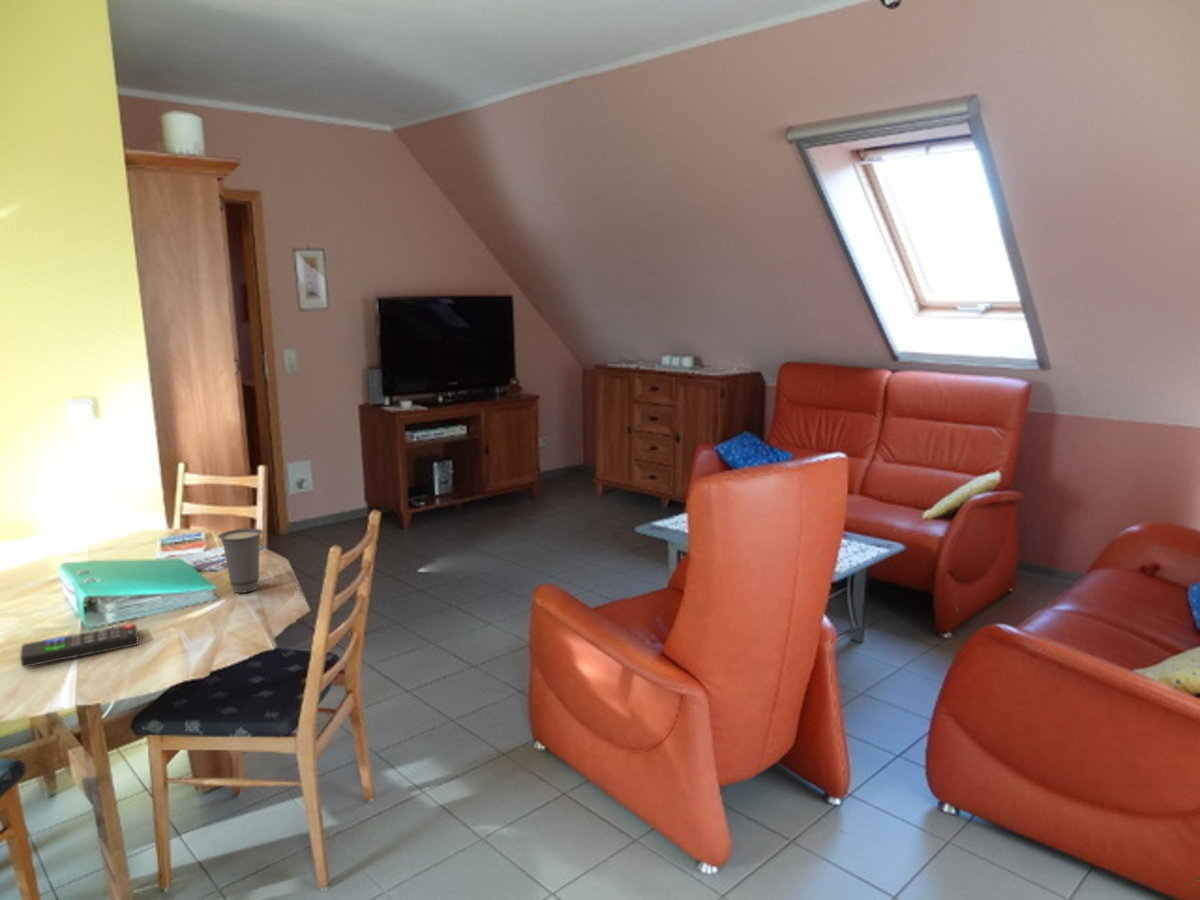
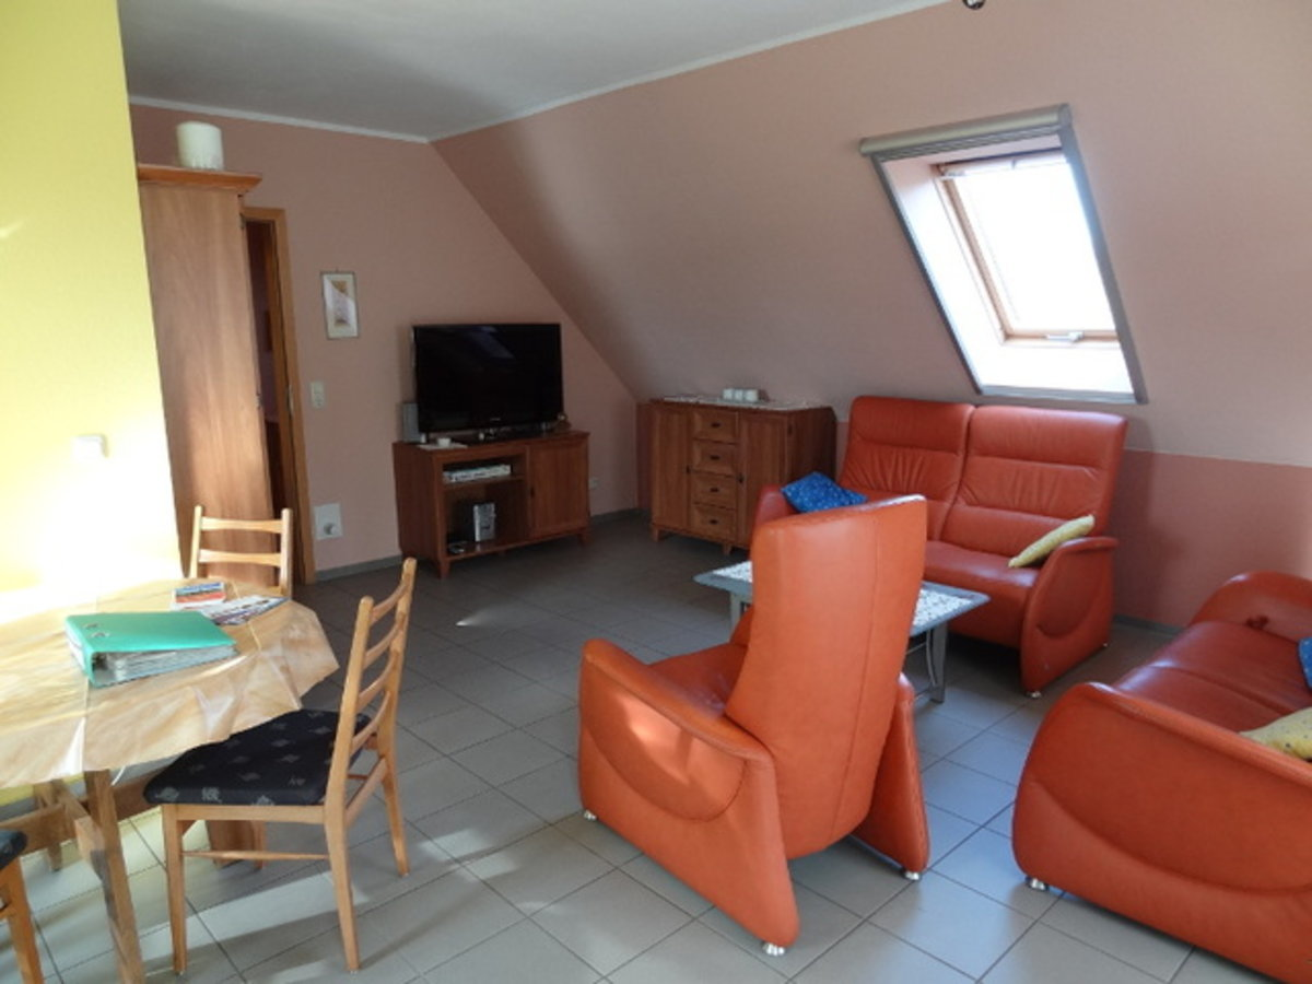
- remote control (81, 643)
- cup (243, 561)
